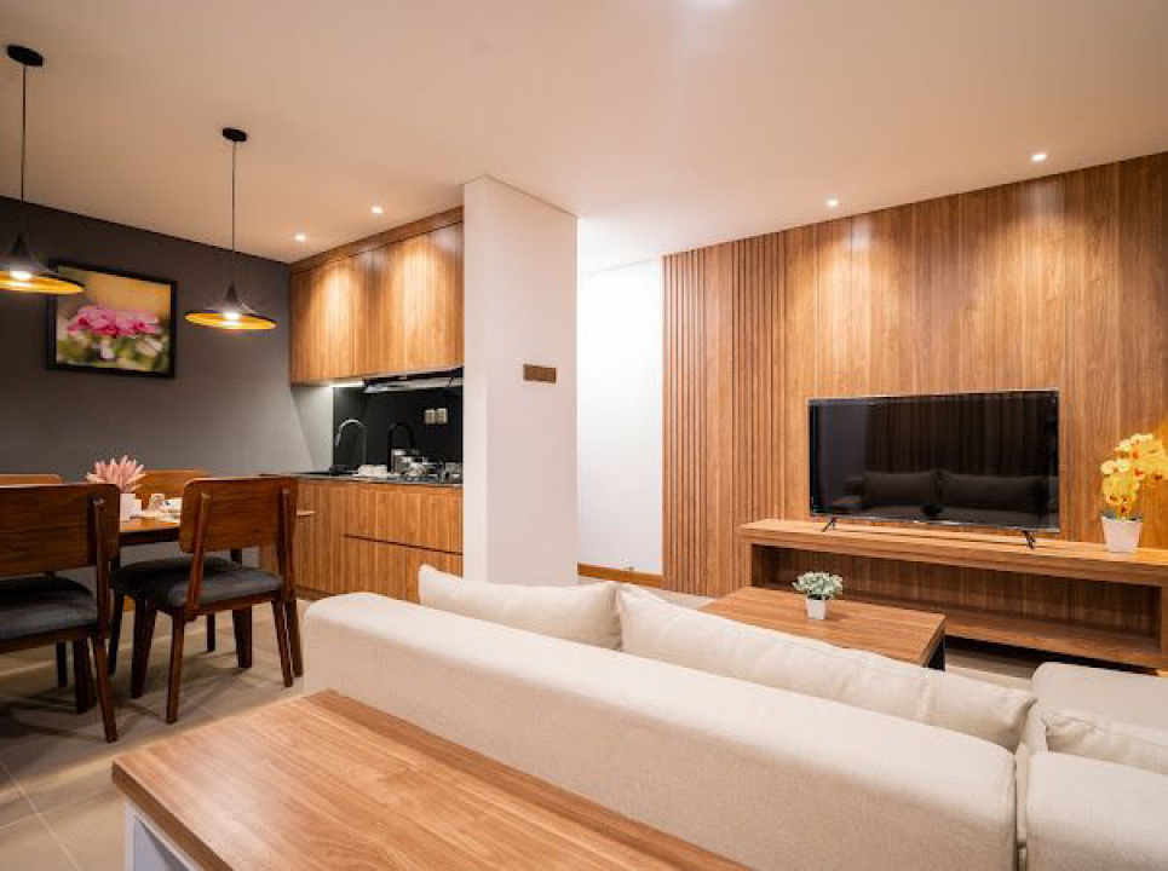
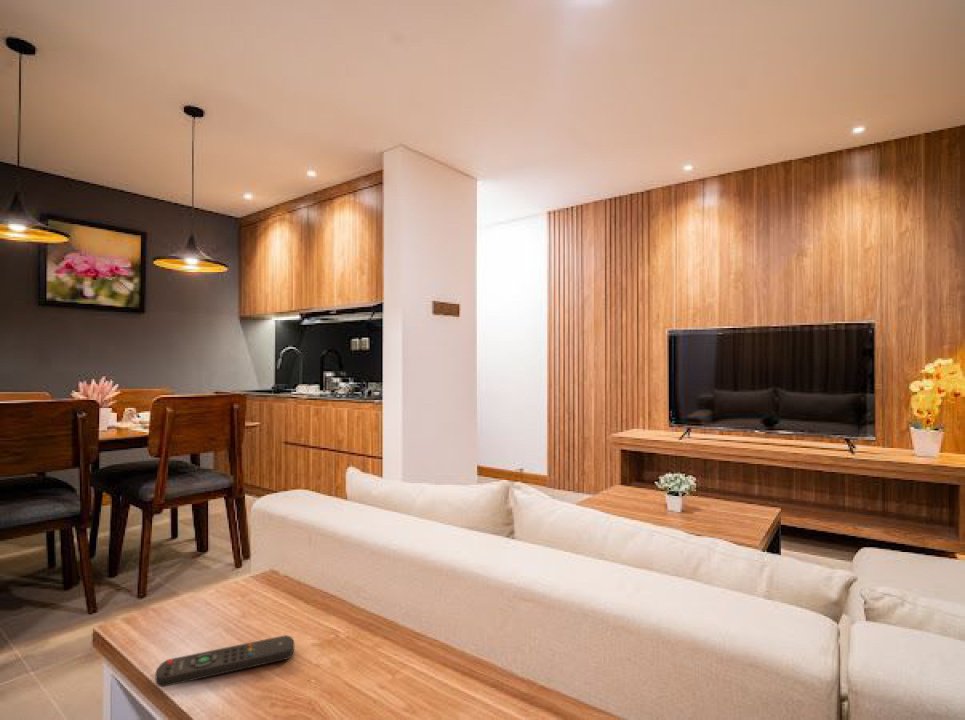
+ remote control (228, 658)
